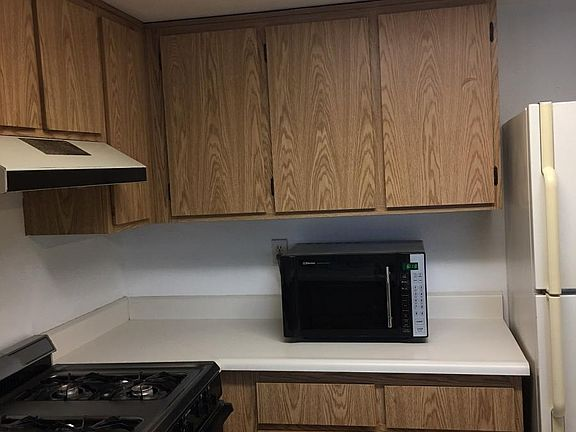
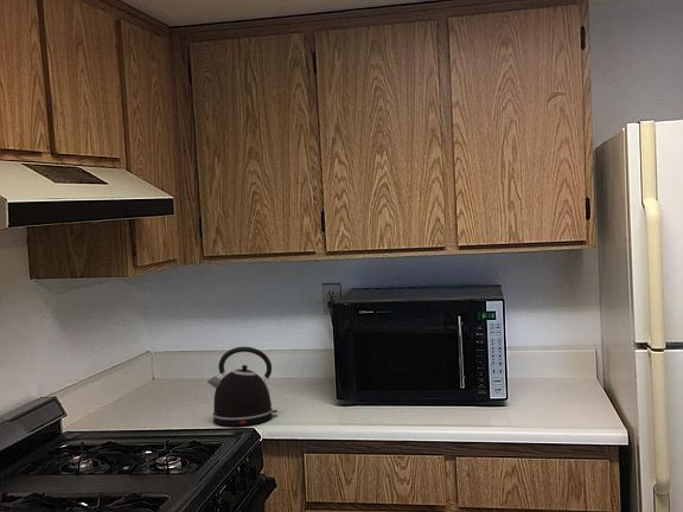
+ kettle (241, 382)
